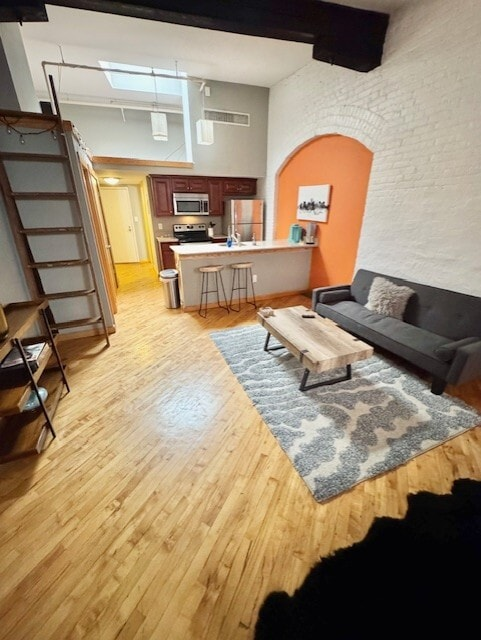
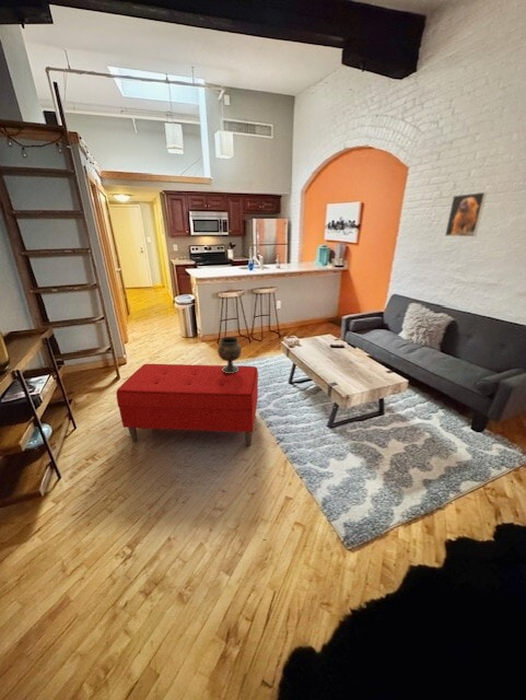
+ bench (195, 402)
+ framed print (464, 215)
+ goblet (230, 354)
